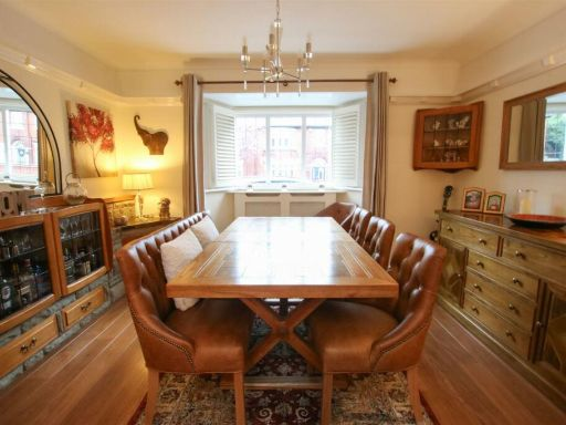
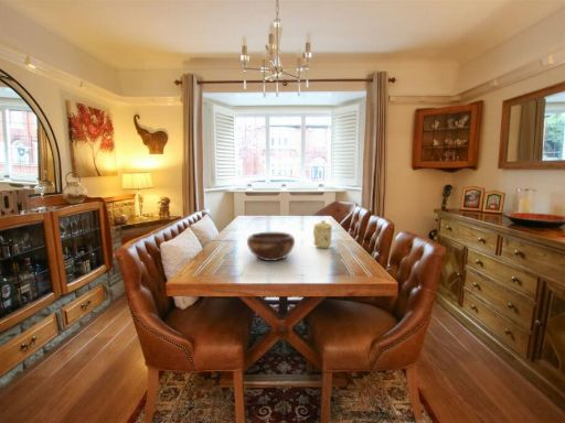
+ mug (321, 234)
+ decorative bowl (270, 246)
